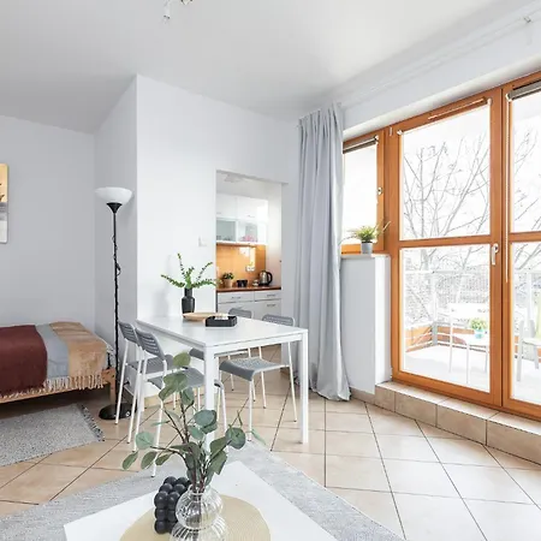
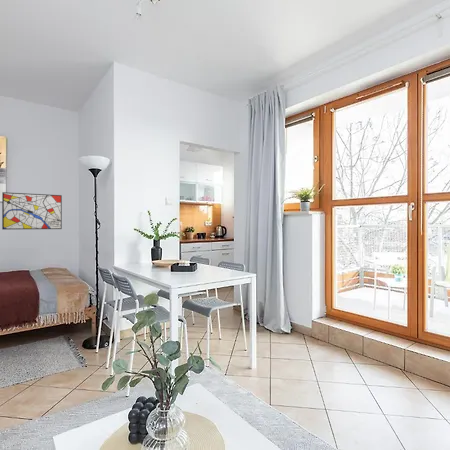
+ wall art (33, 211)
